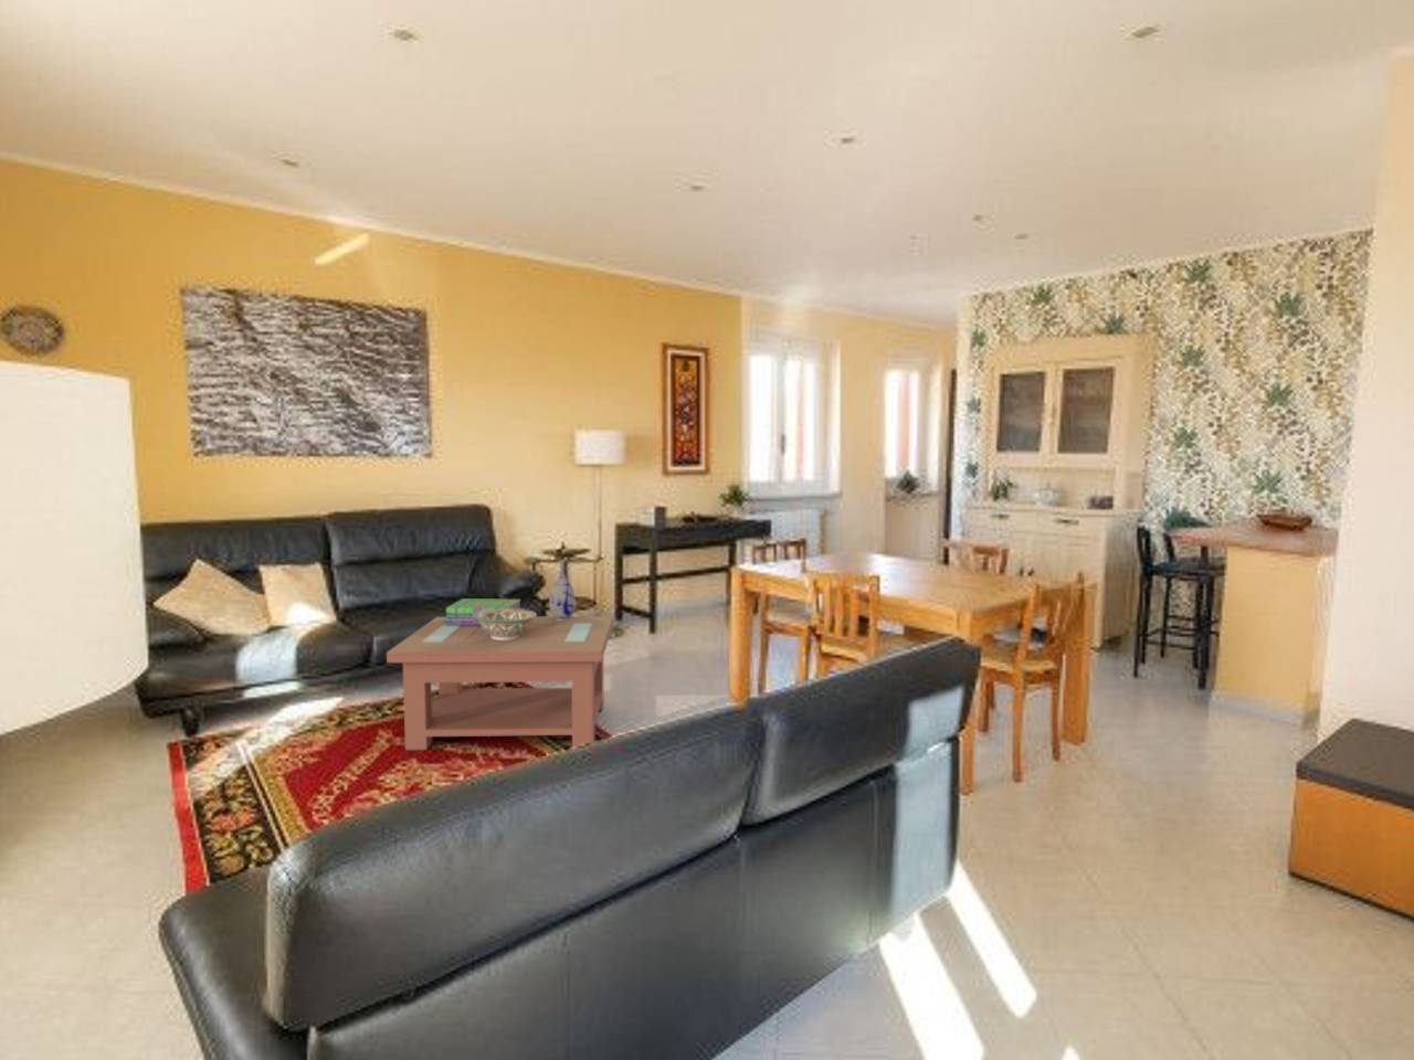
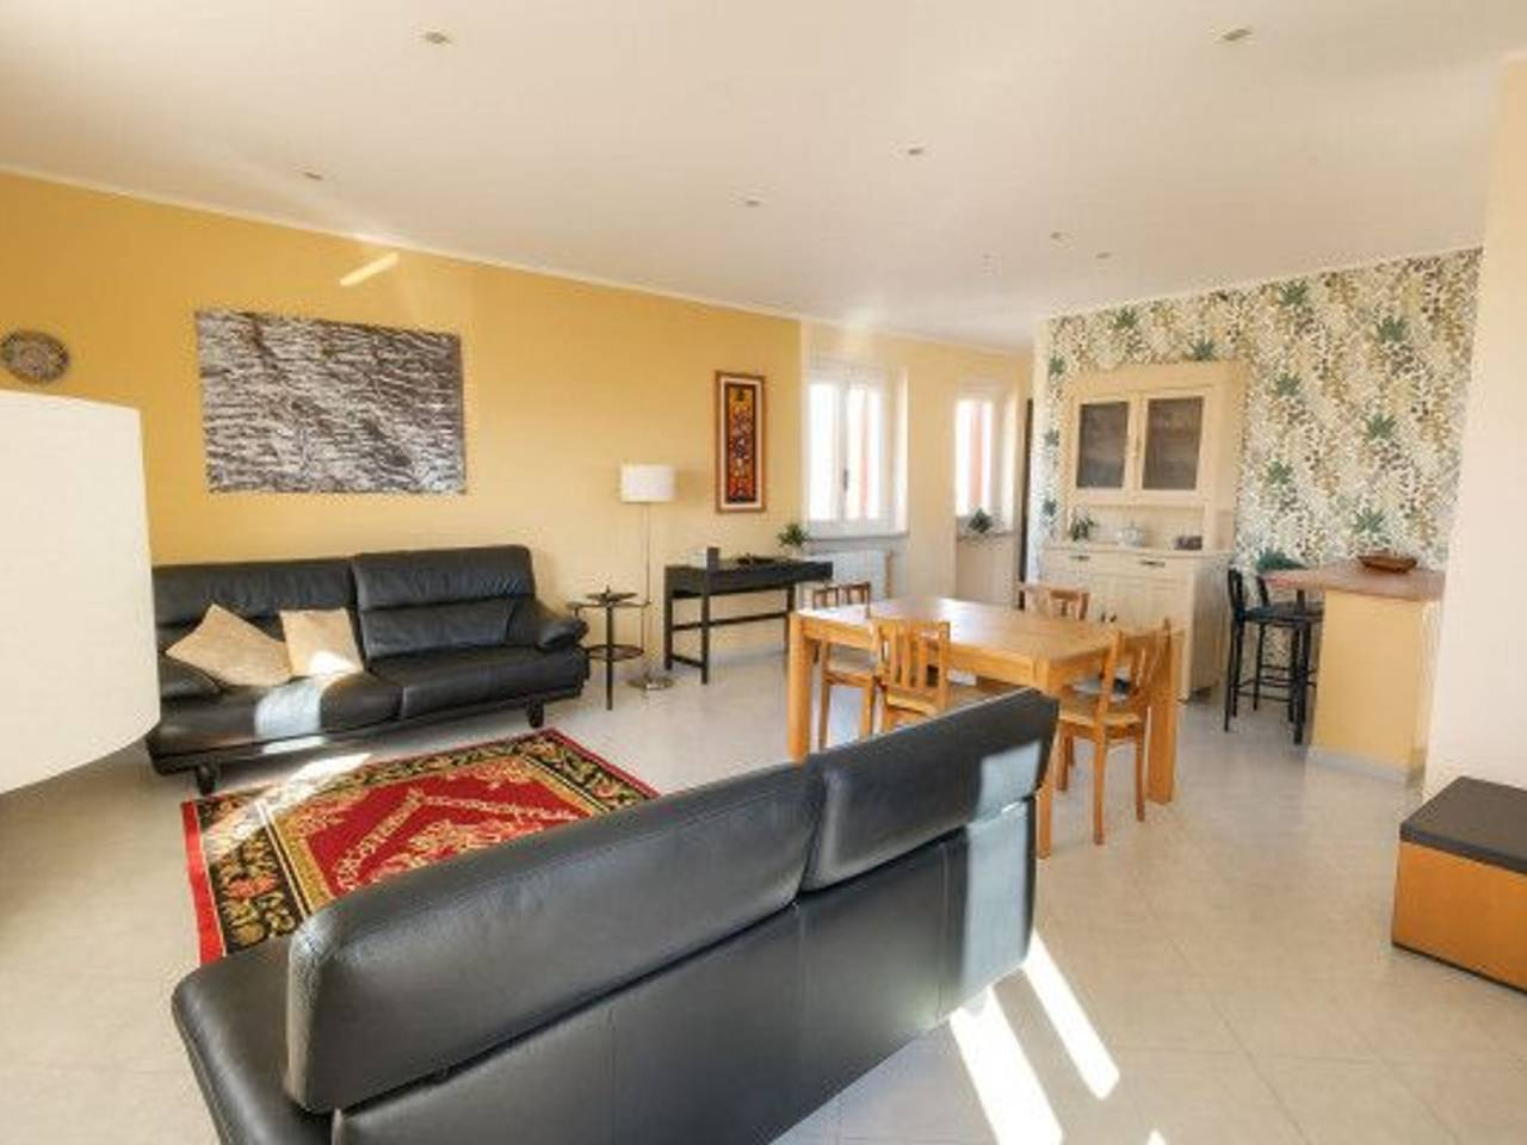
- vase (561, 589)
- coffee table (511, 678)
- decorative bowl (504, 625)
- stack of books (483, 609)
